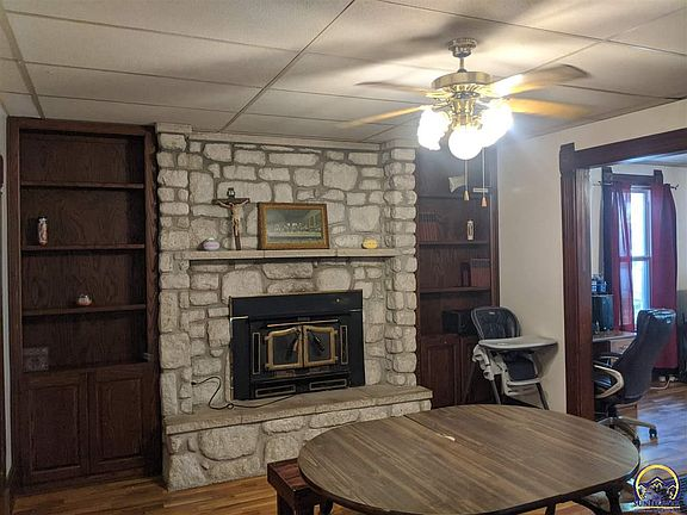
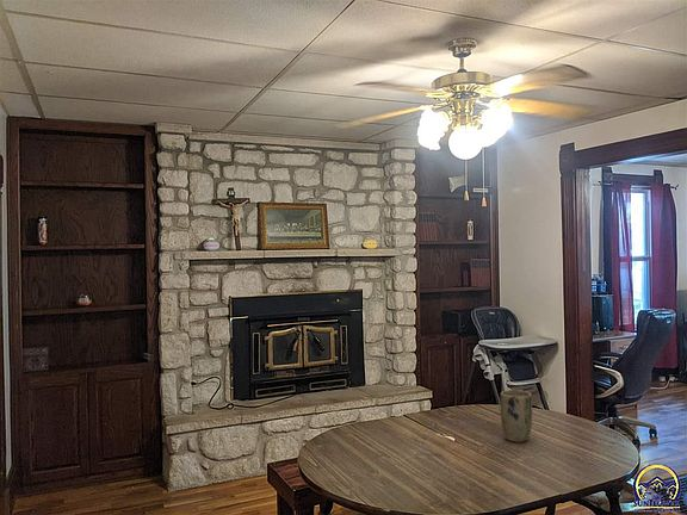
+ plant pot (515, 416)
